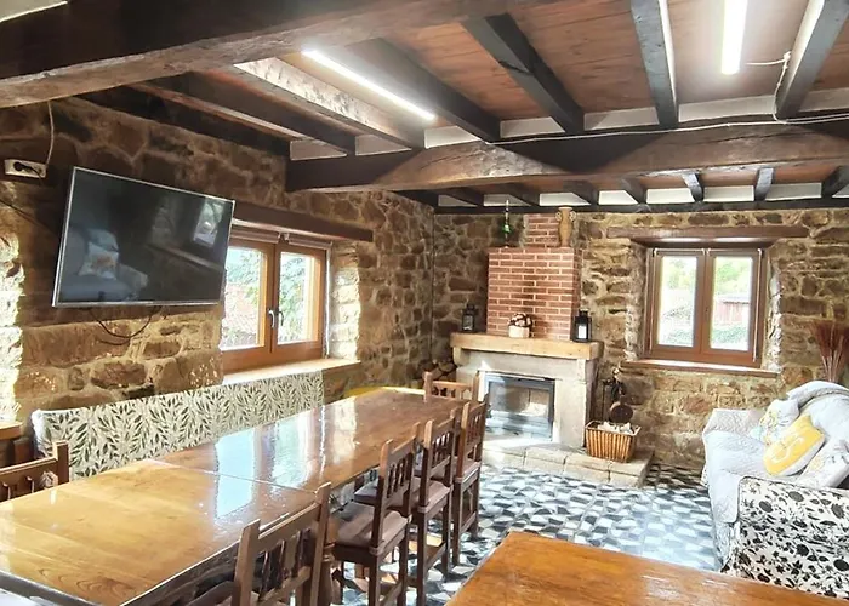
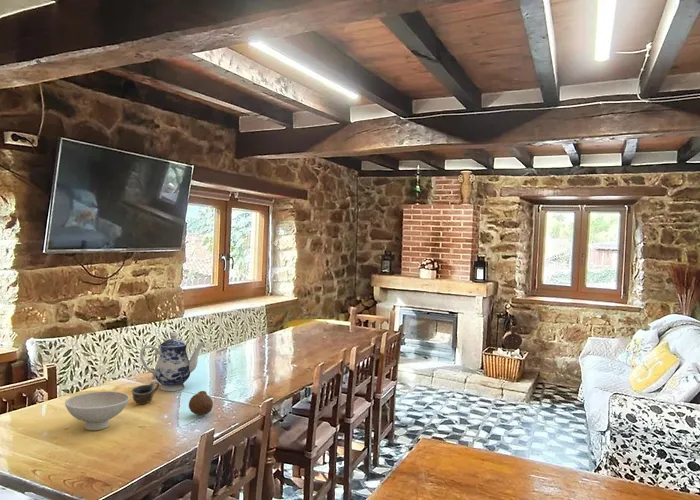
+ cup (144, 393)
+ teapot (173, 360)
+ bowl (97, 412)
+ fruit (200, 404)
